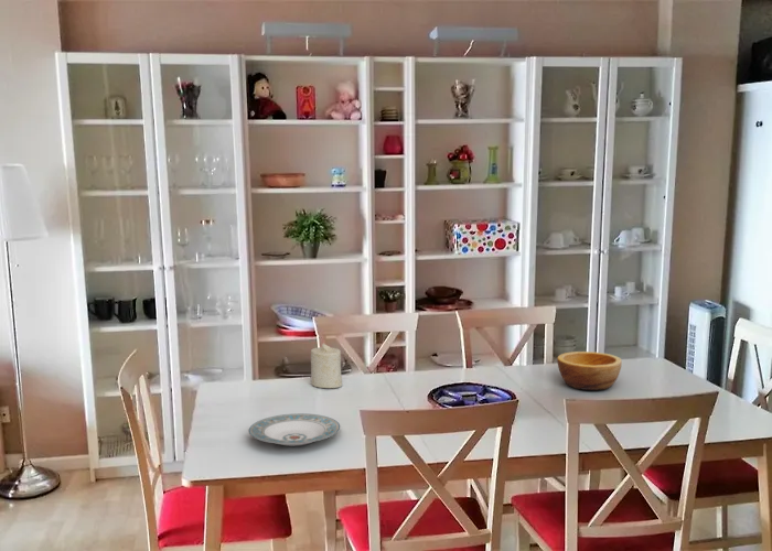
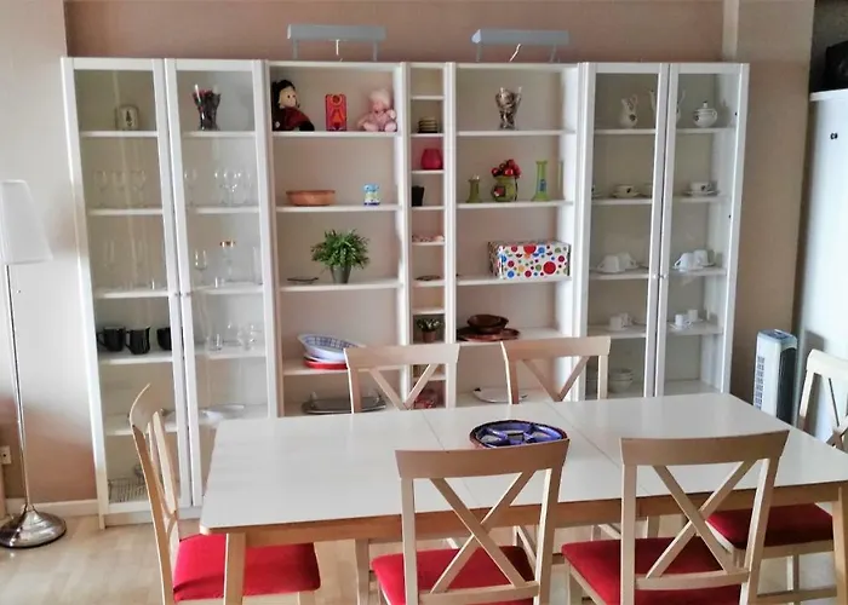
- plate (294, 433)
- candle (326, 364)
- bowl (588, 371)
